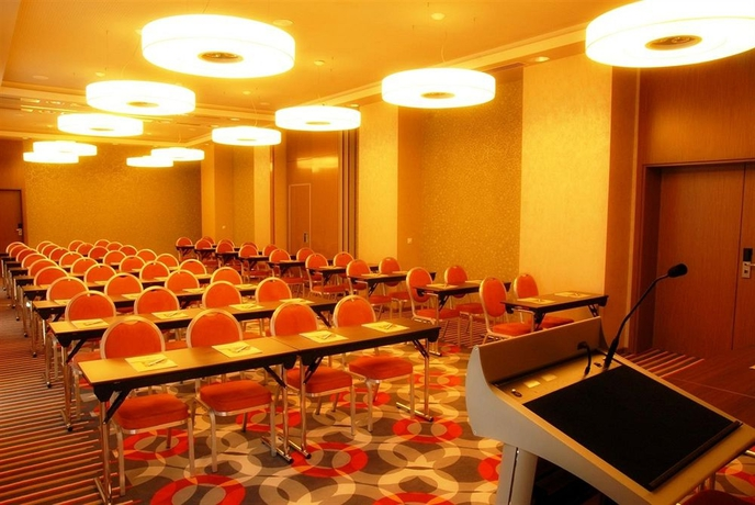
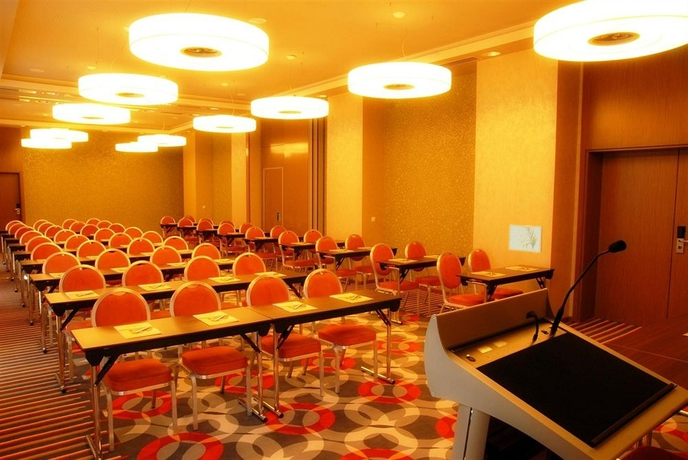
+ wall art (525, 238)
